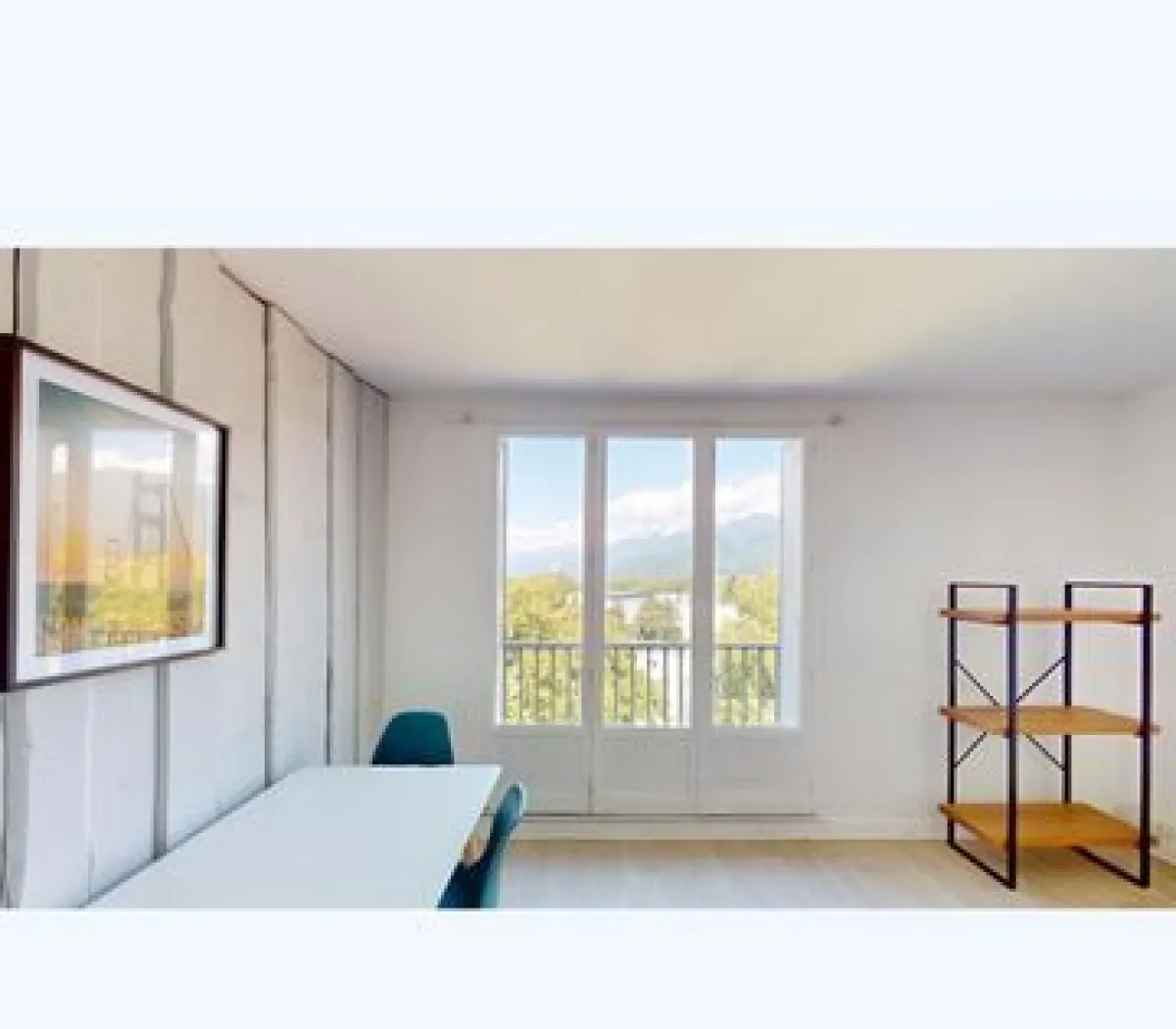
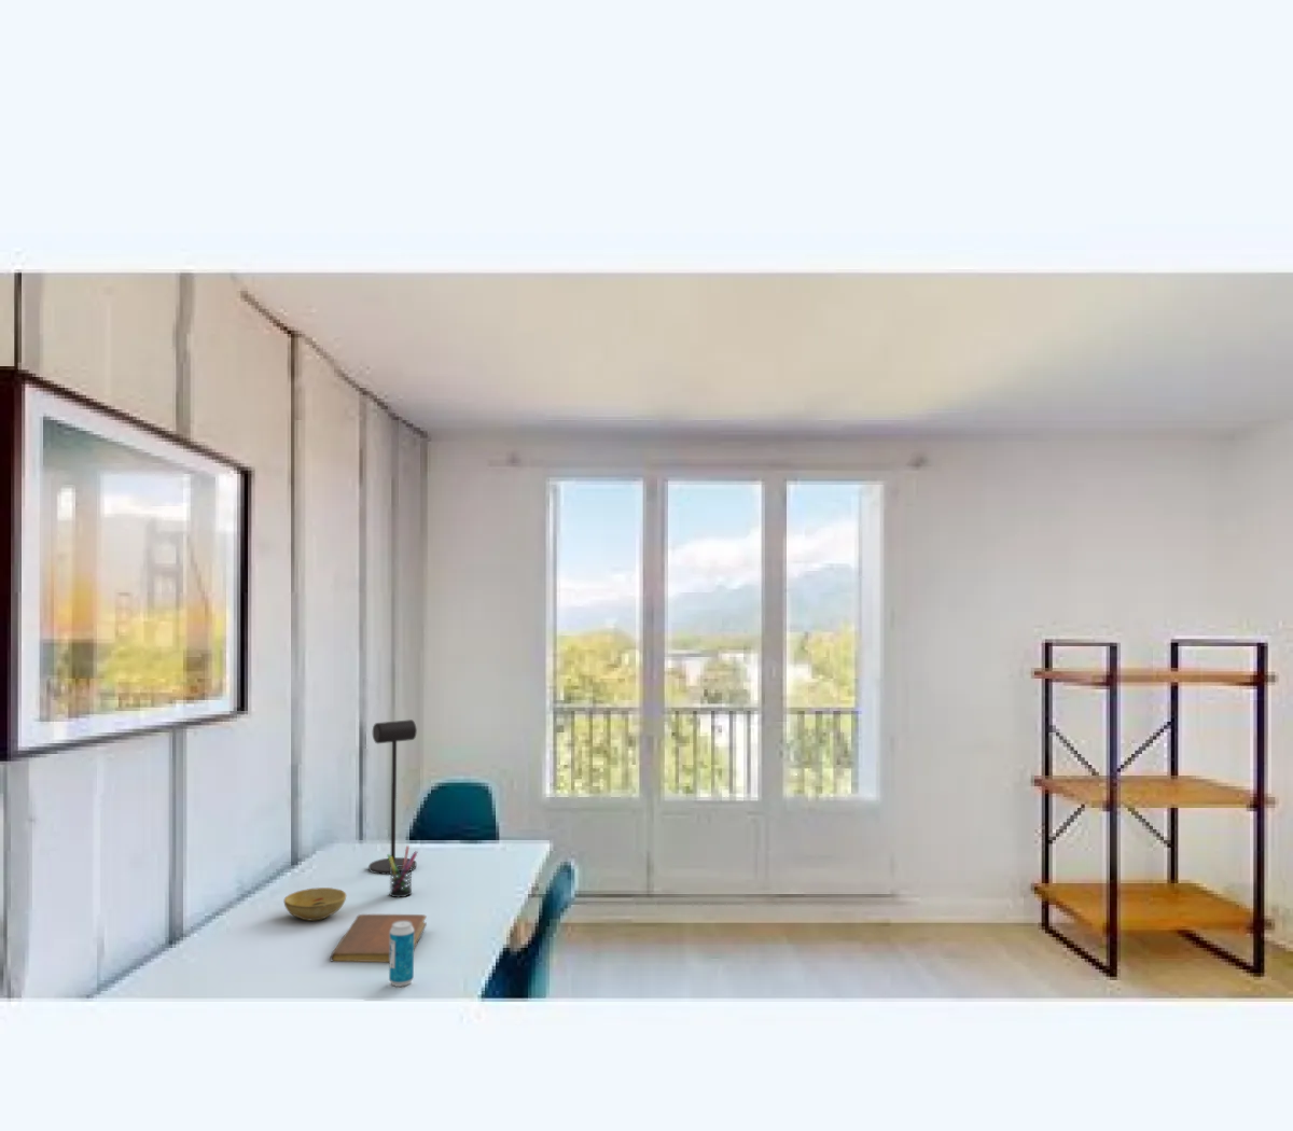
+ desk lamp (394, 794)
+ bowl (314, 905)
+ pen holder (399, 871)
+ beverage can (401, 953)
+ notebook (380, 938)
